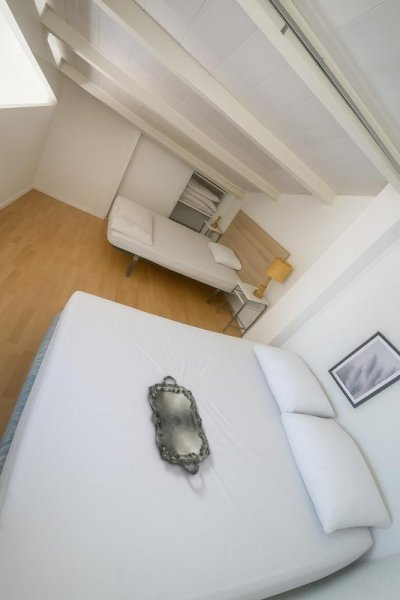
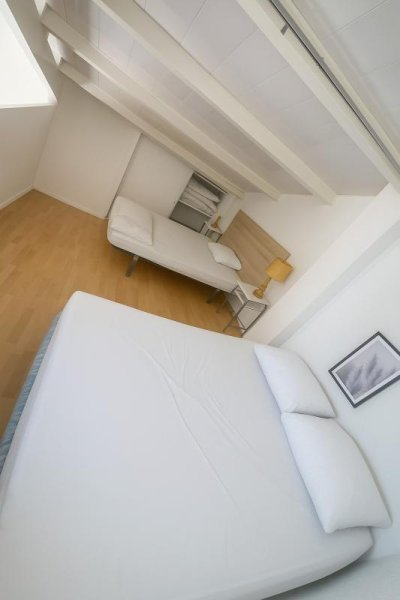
- serving tray (178, 419)
